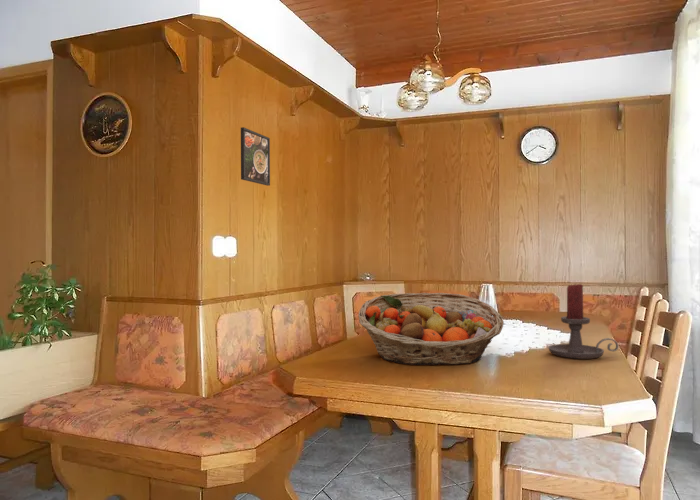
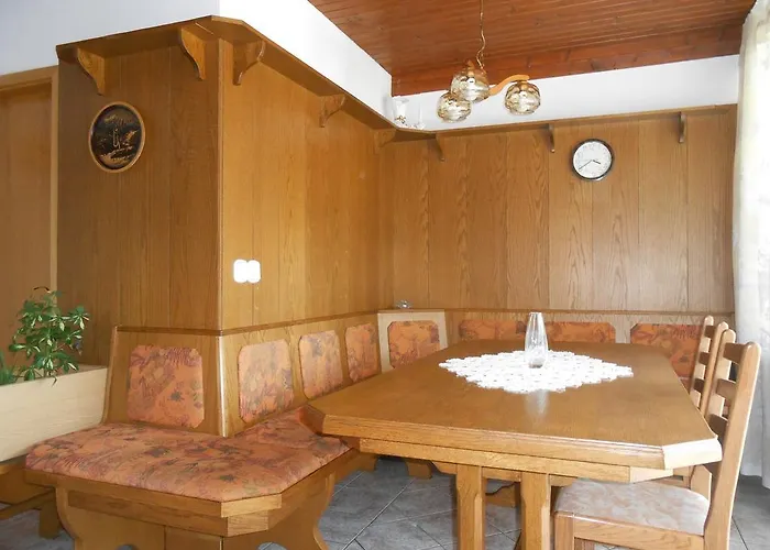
- fruit basket (429, 326)
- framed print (255, 157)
- candle holder (583, 319)
